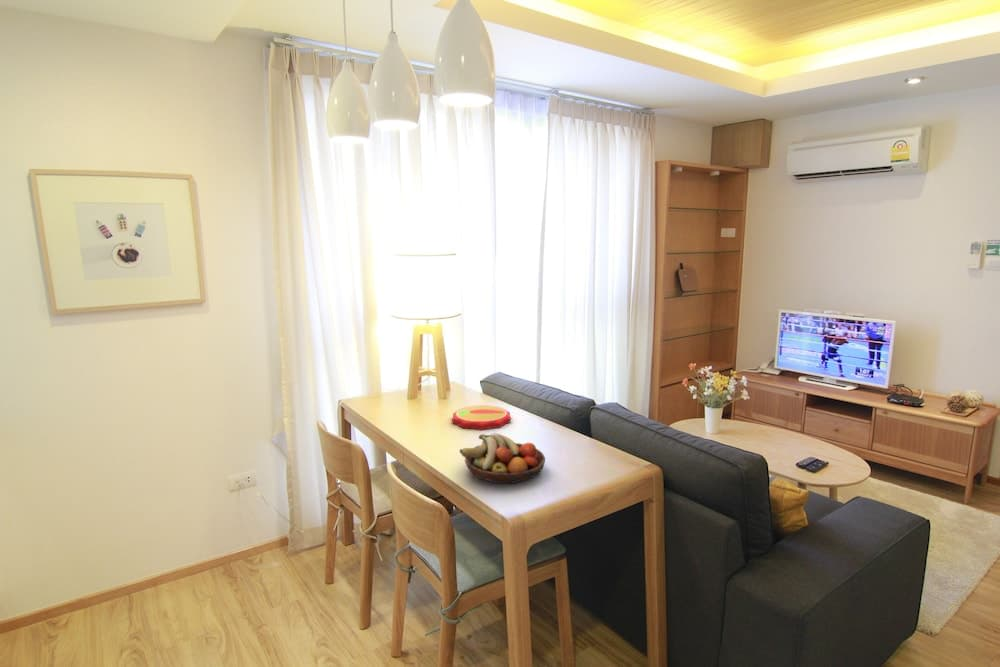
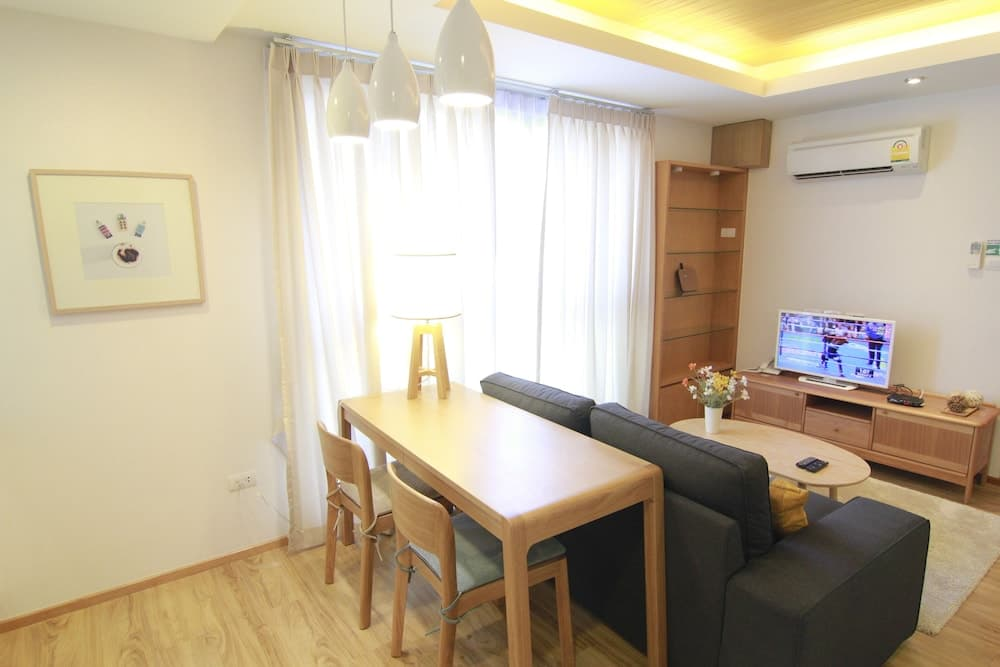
- fruit bowl (504, 454)
- plate (481, 415)
